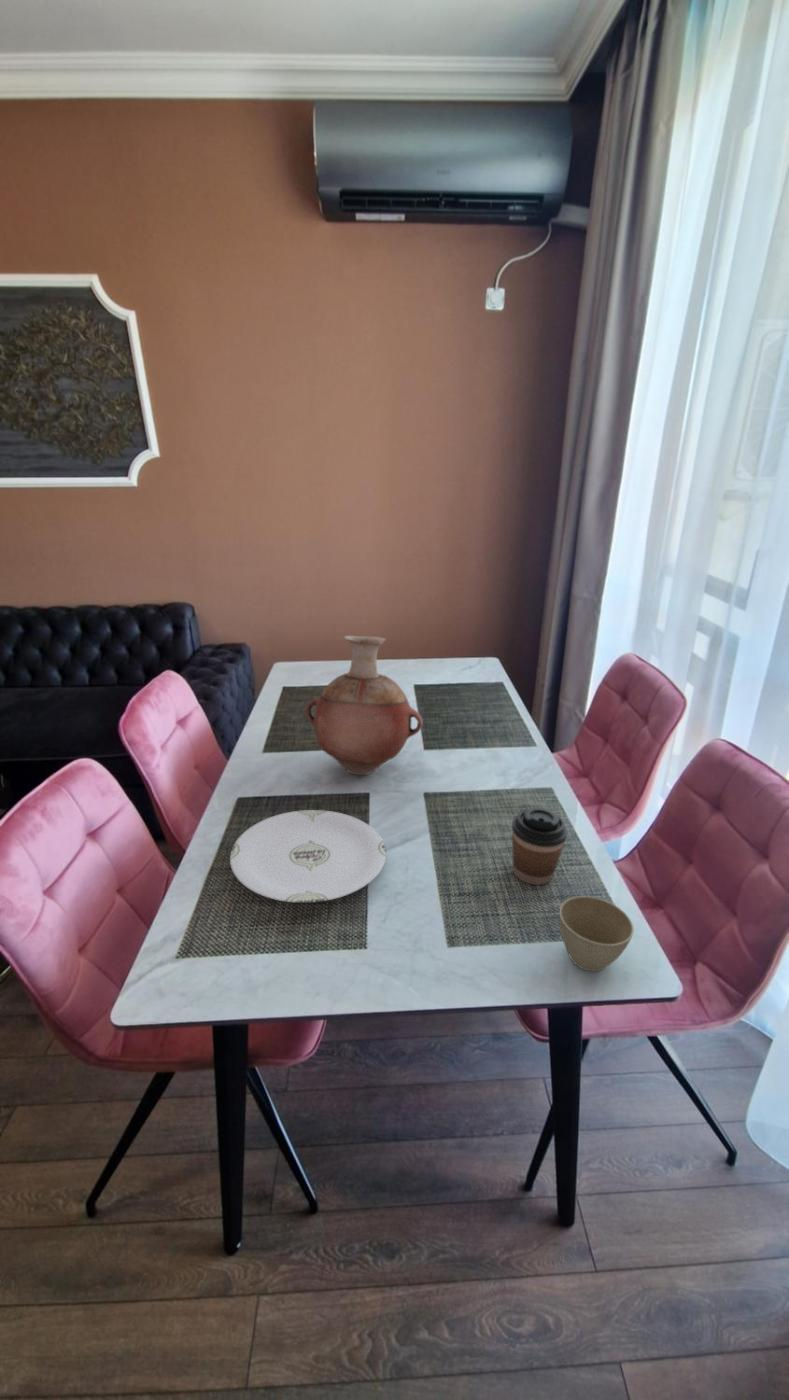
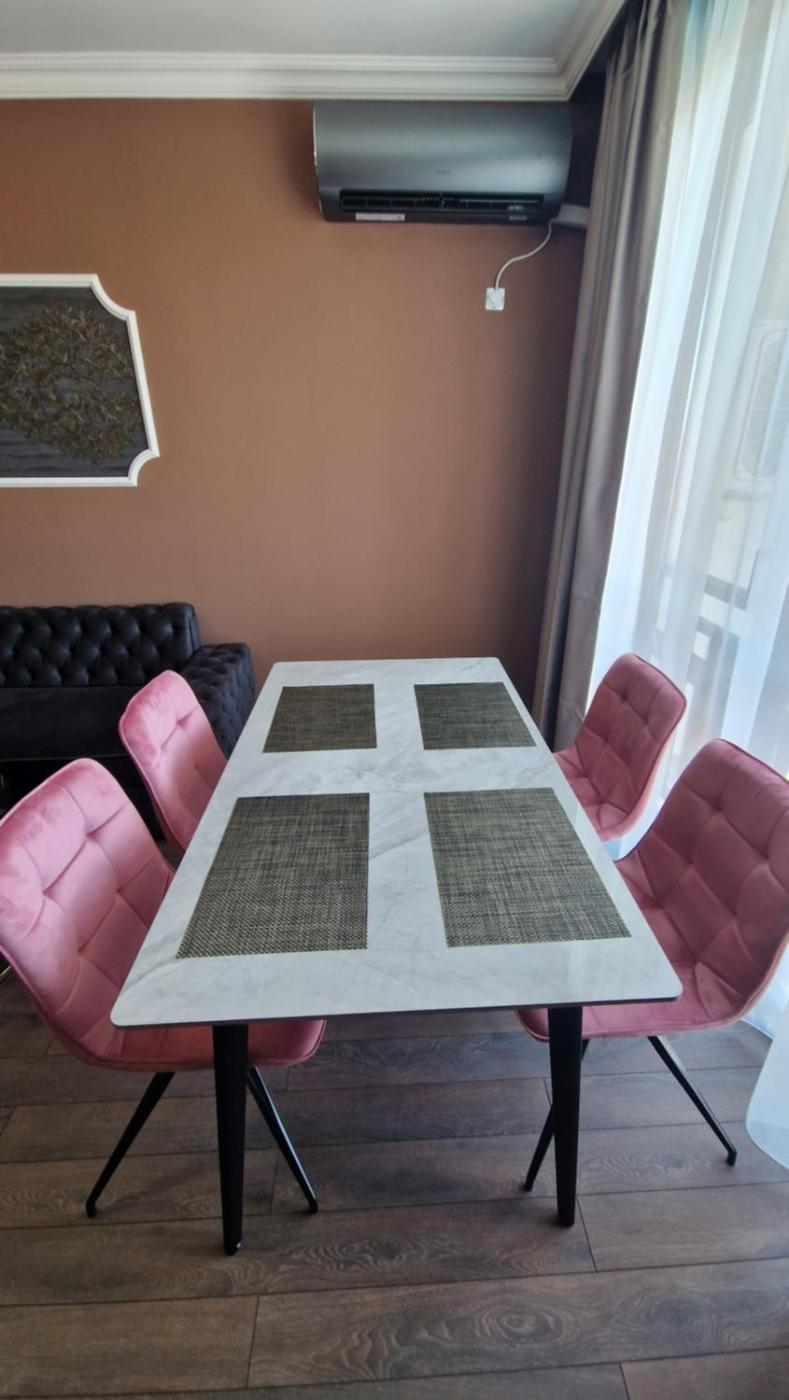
- plate (309, 855)
- coffee cup (537, 842)
- flower pot (592, 938)
- vase (363, 706)
